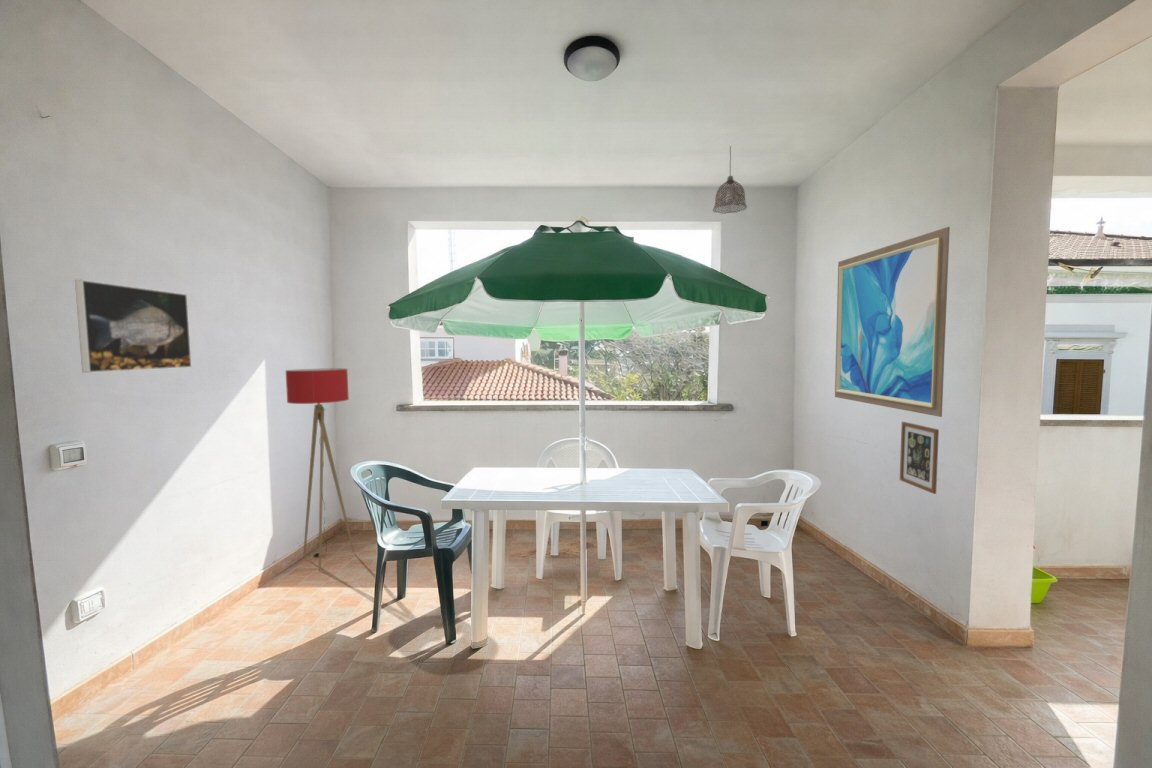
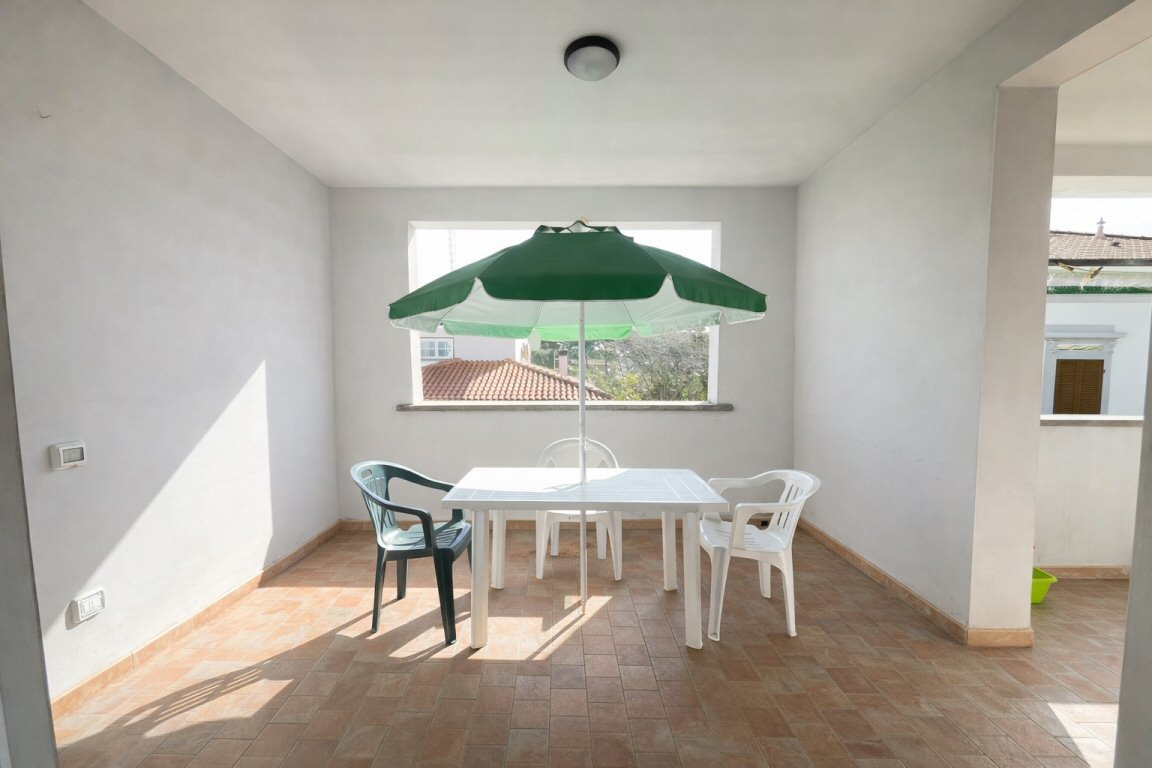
- pendant lamp (730, 177)
- wall art (880, 327)
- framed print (140, 329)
- floor lamp (321, 466)
- wall art (918, 456)
